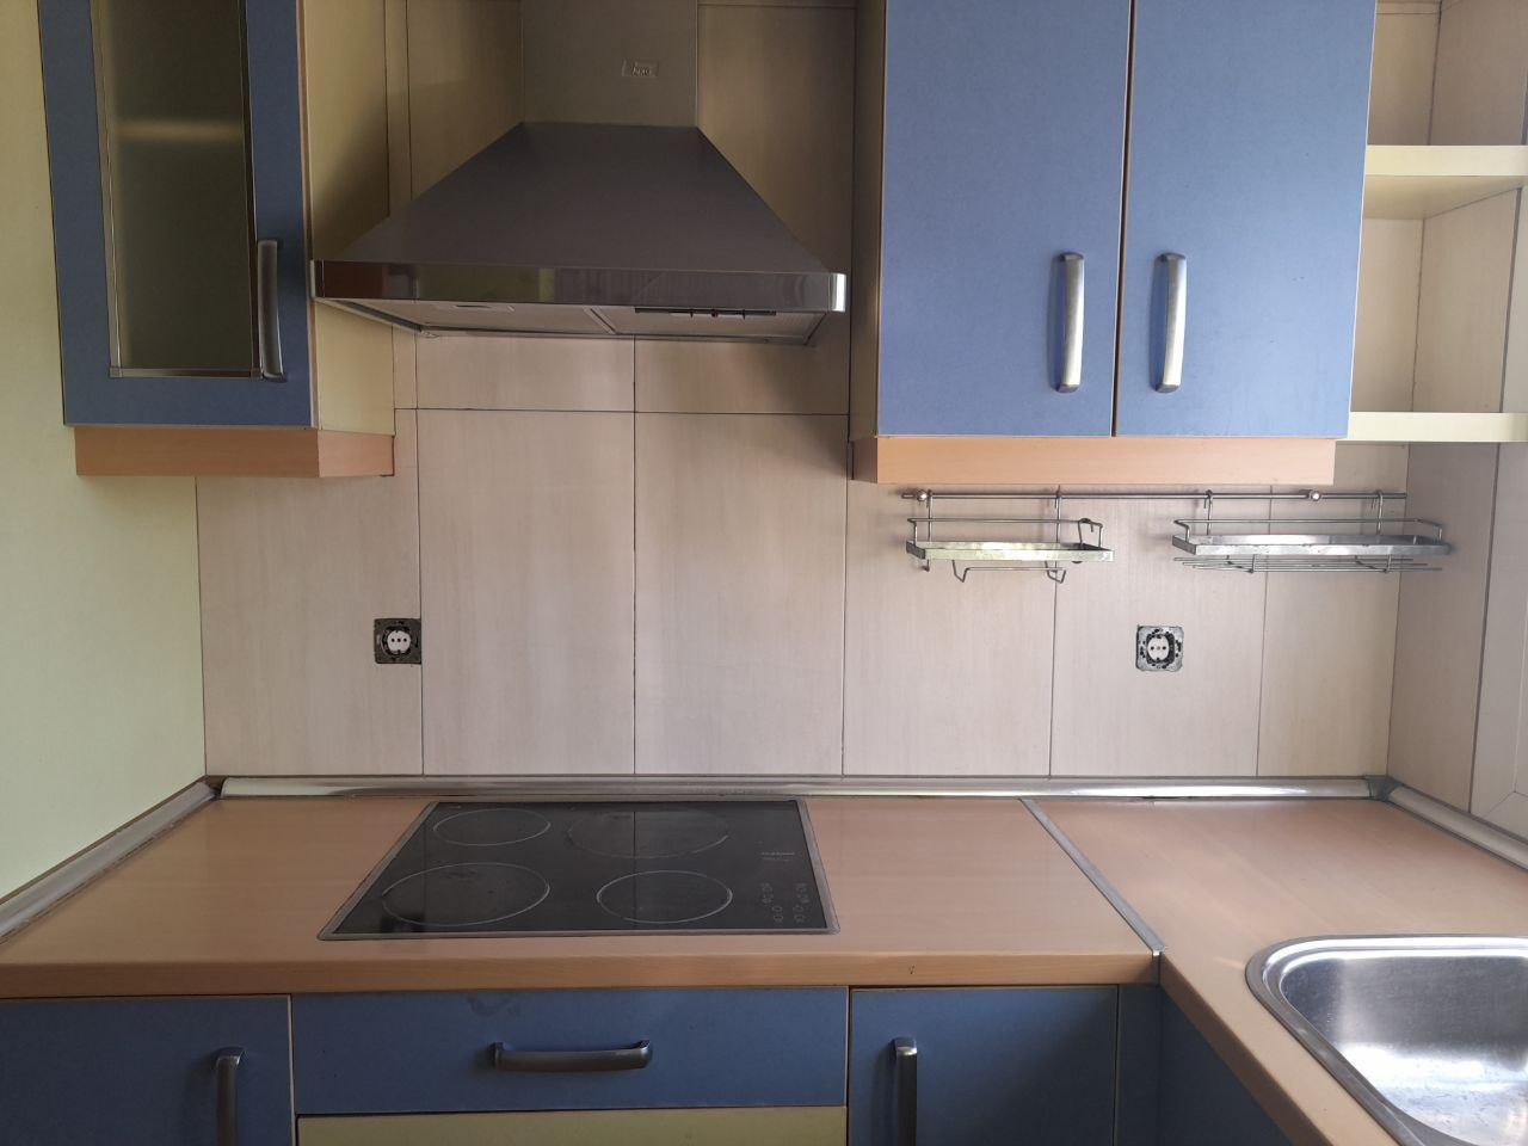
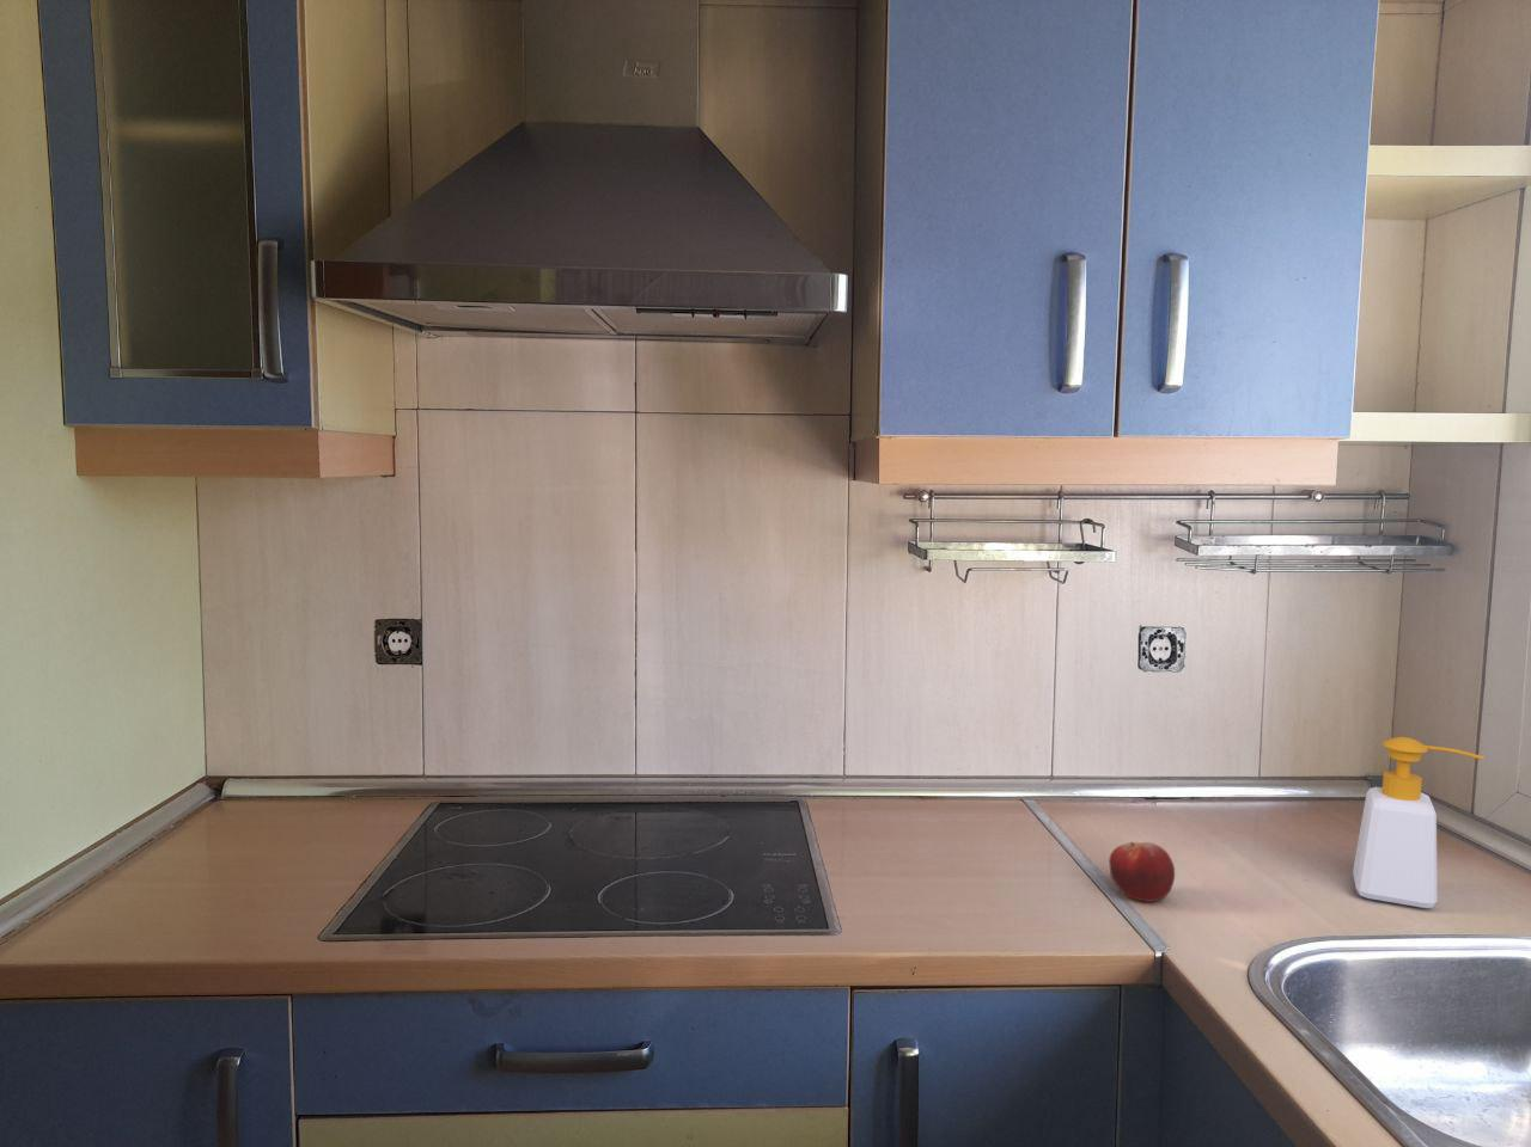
+ fruit (1142, 869)
+ soap bottle (1418, 818)
